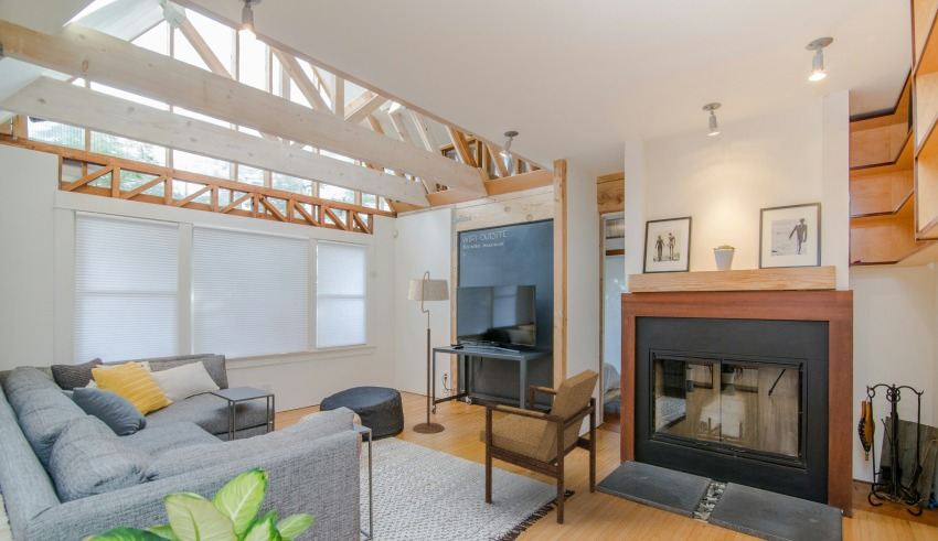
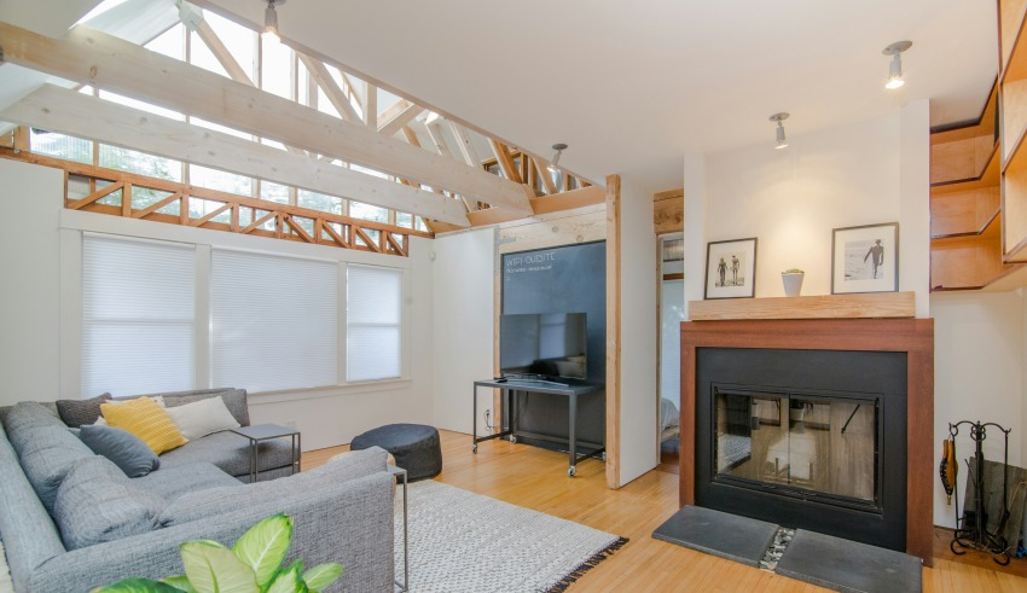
- floor lamp (427, 350)
- armchair (540, 432)
